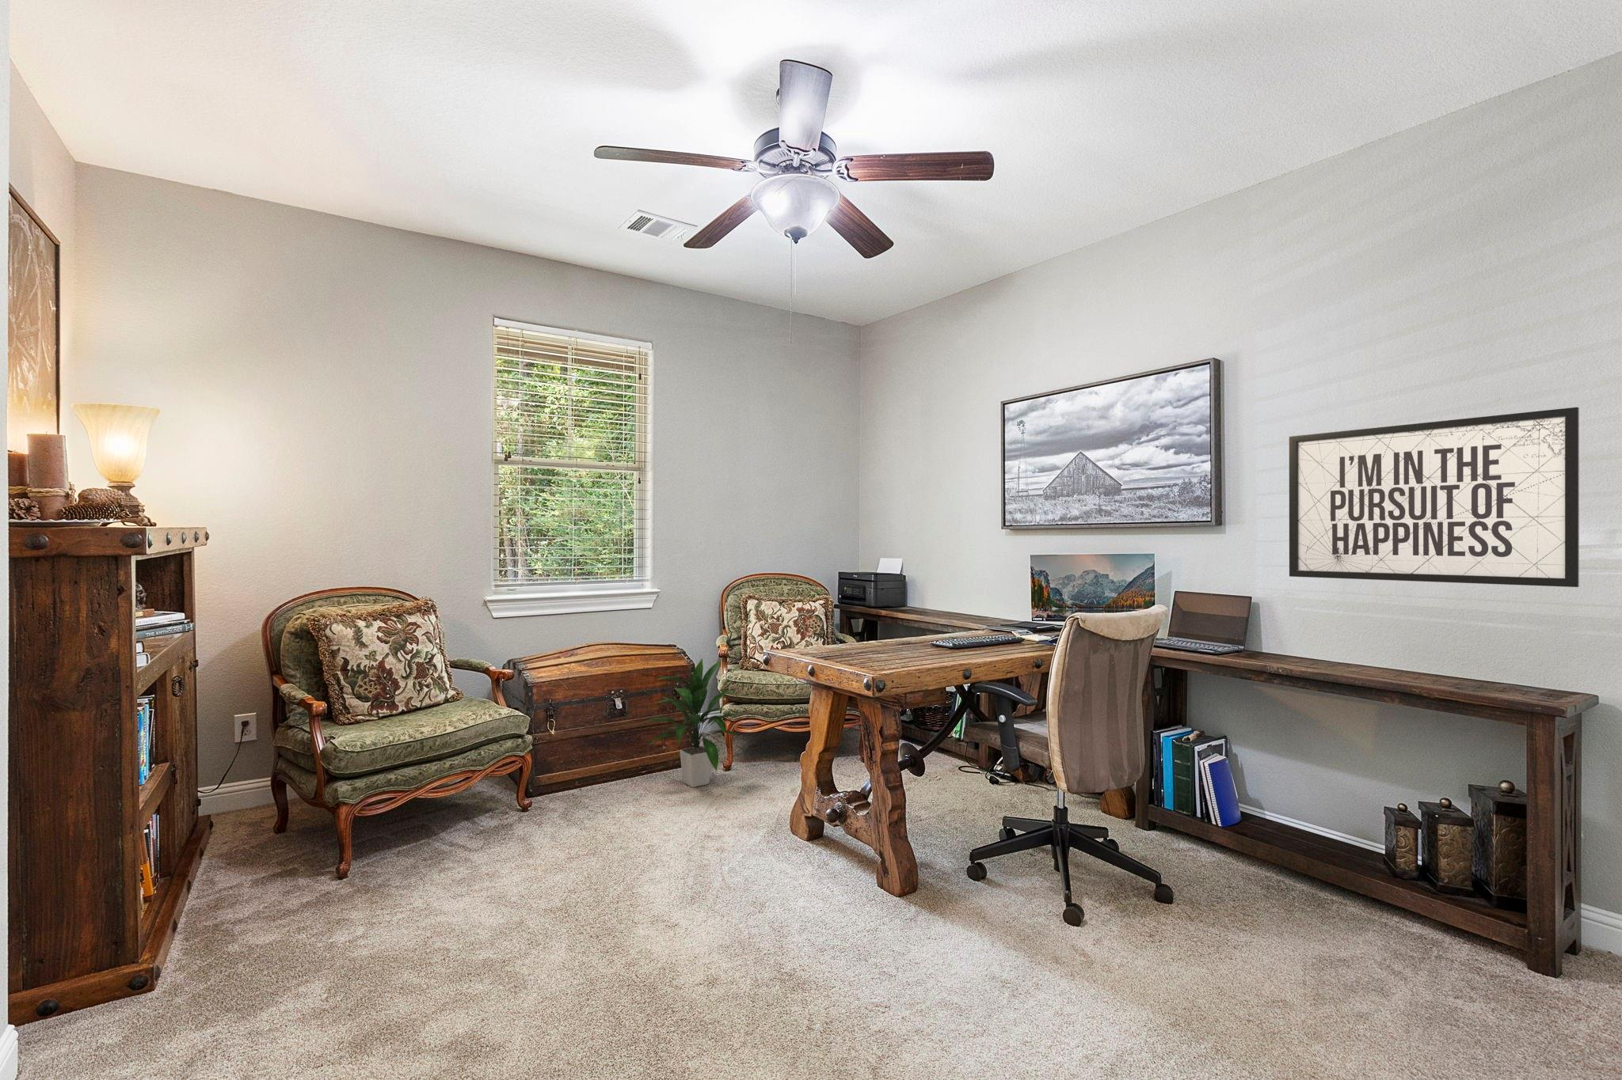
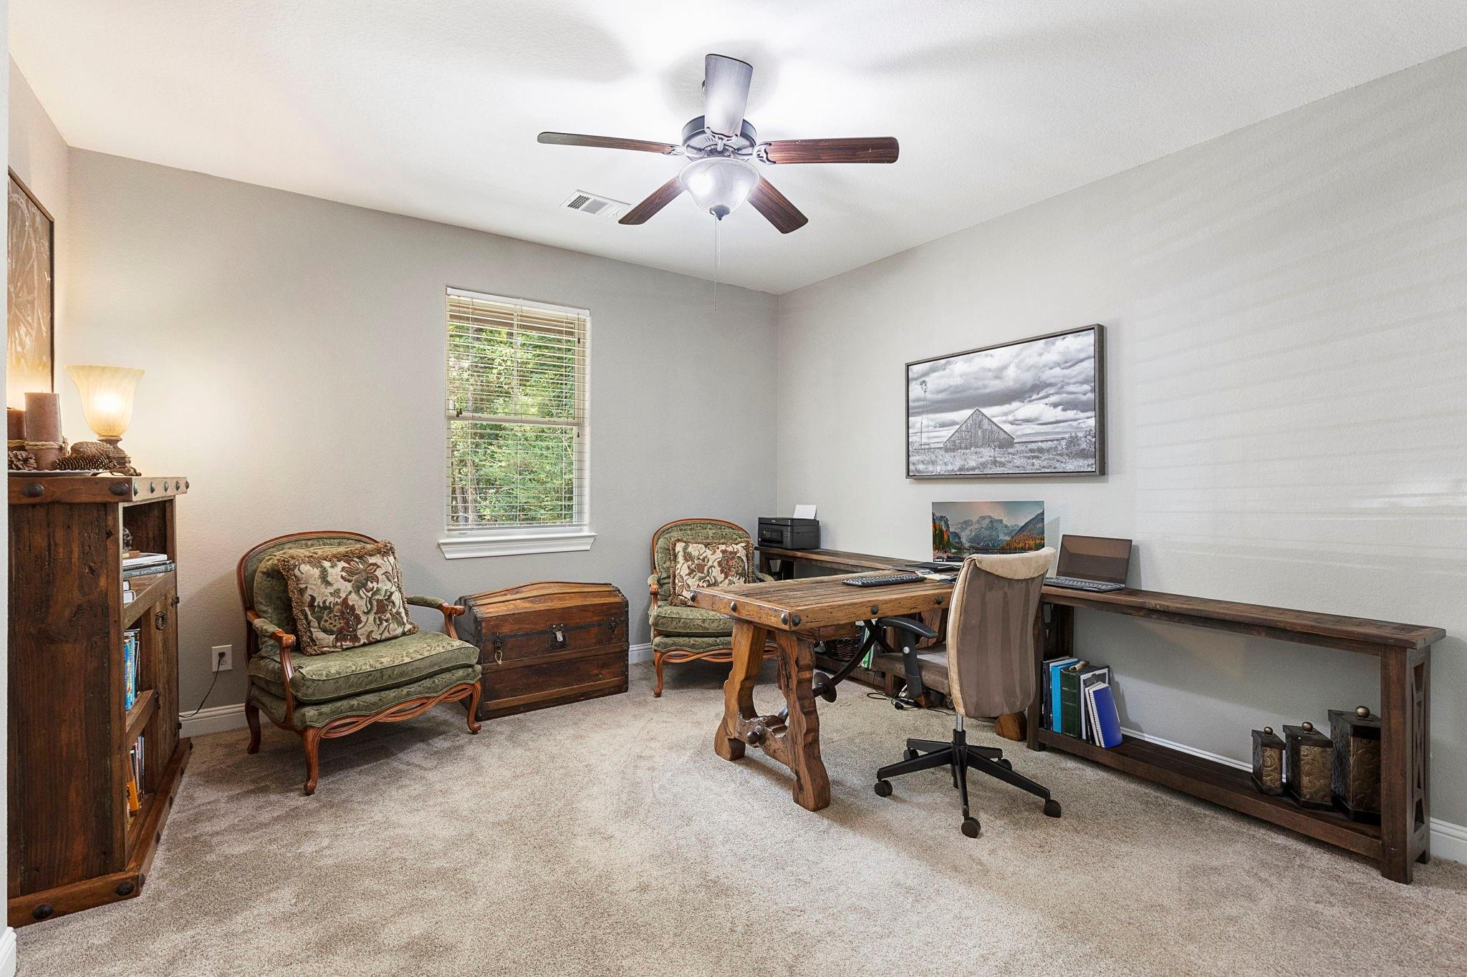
- mirror (1416, 503)
- indoor plant (696, 722)
